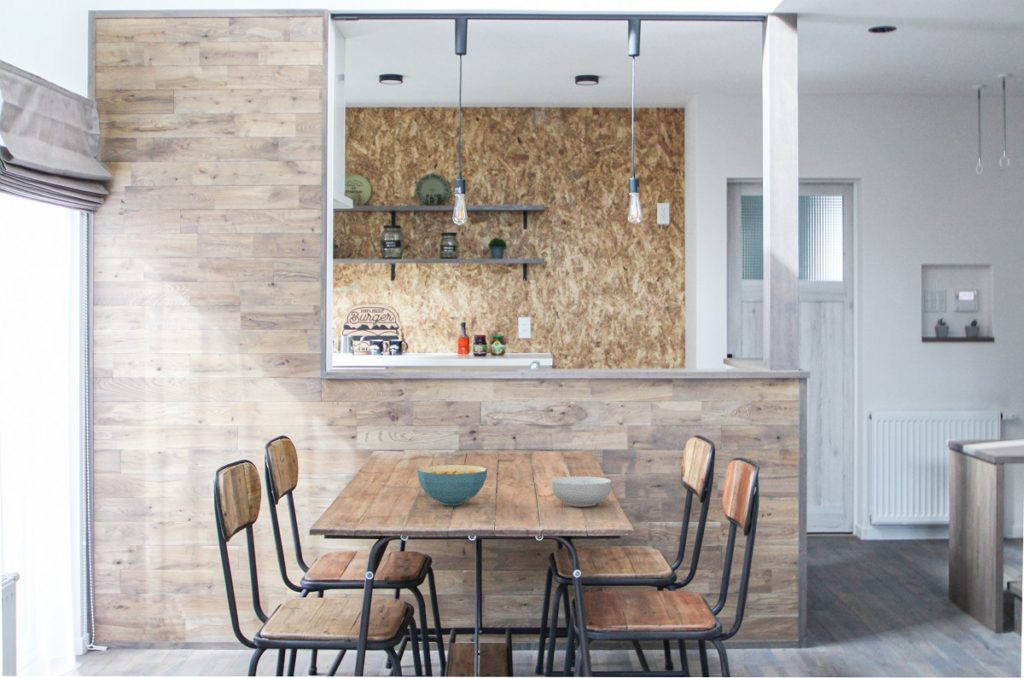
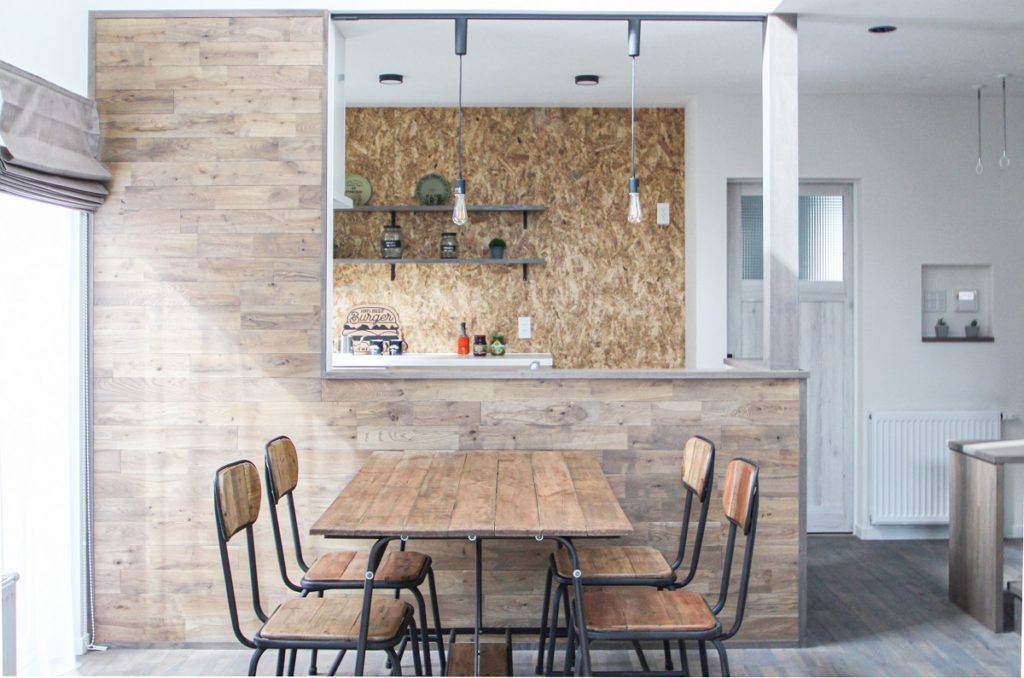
- cereal bowl (581, 492)
- cereal bowl (452, 486)
